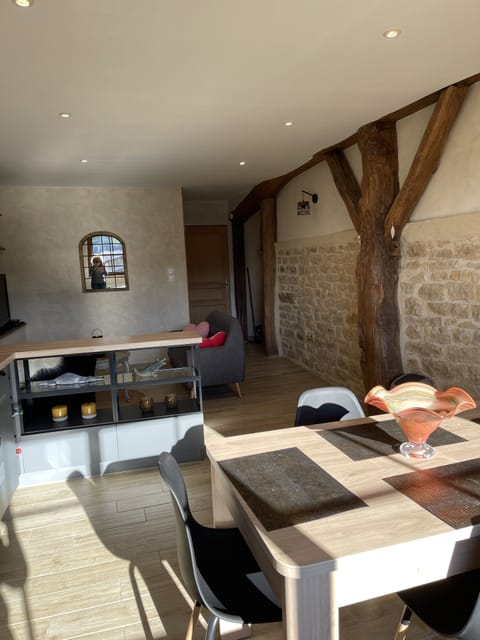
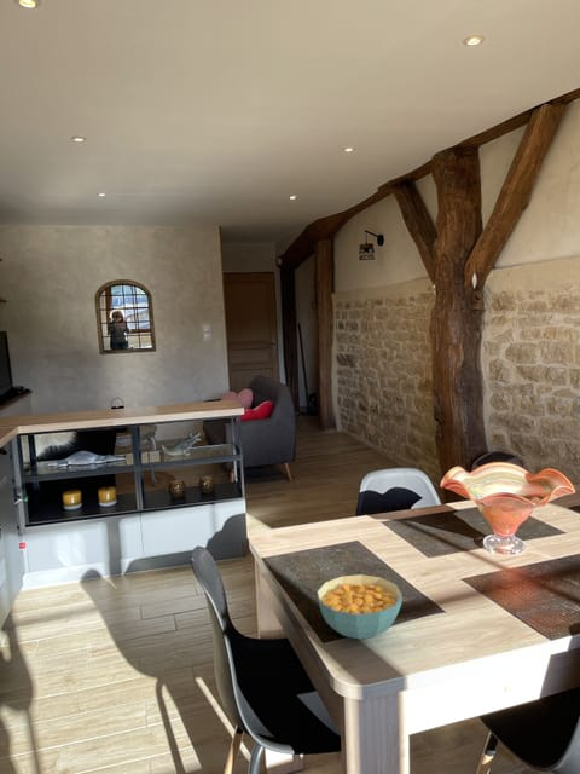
+ cereal bowl (359, 612)
